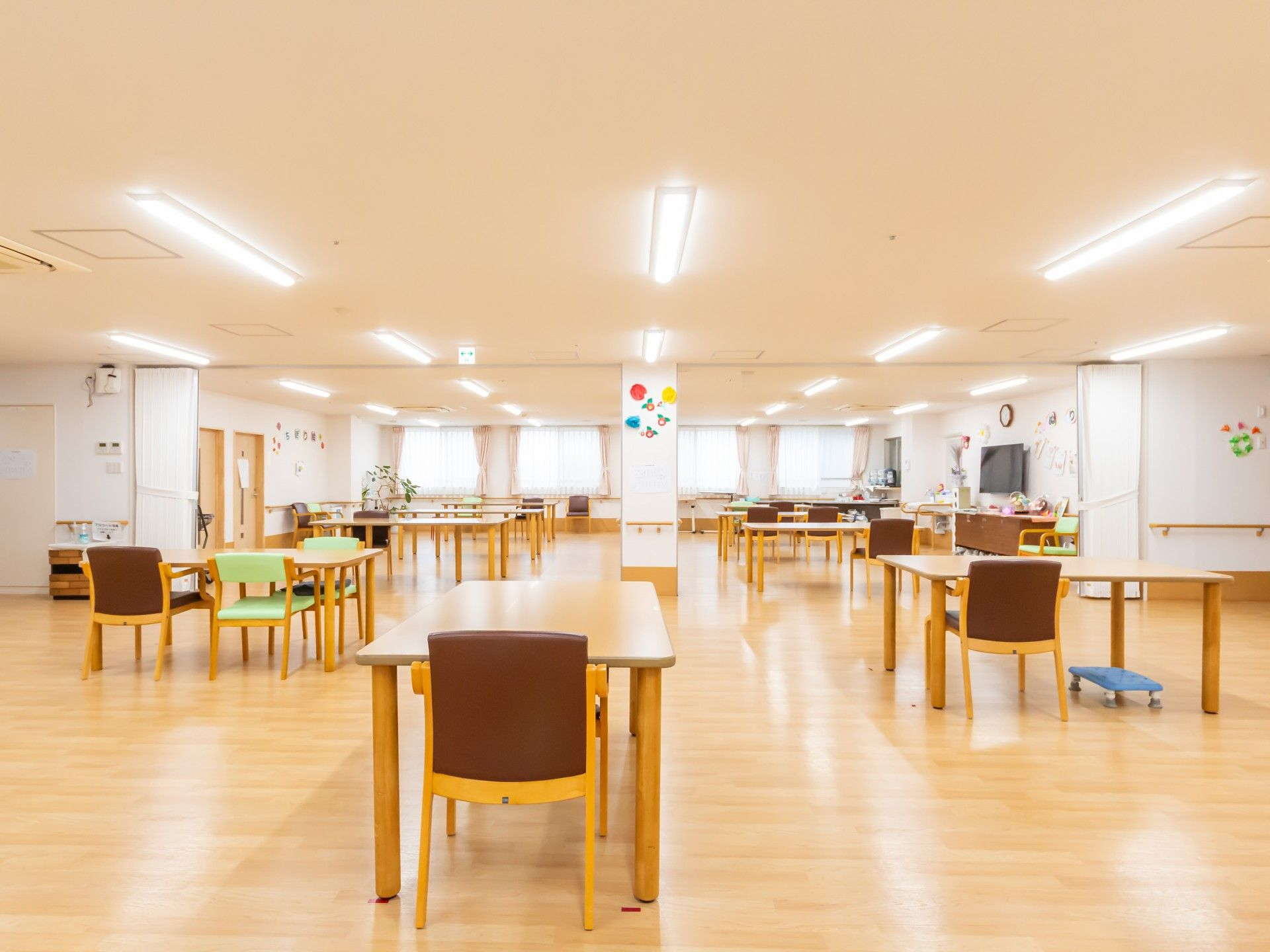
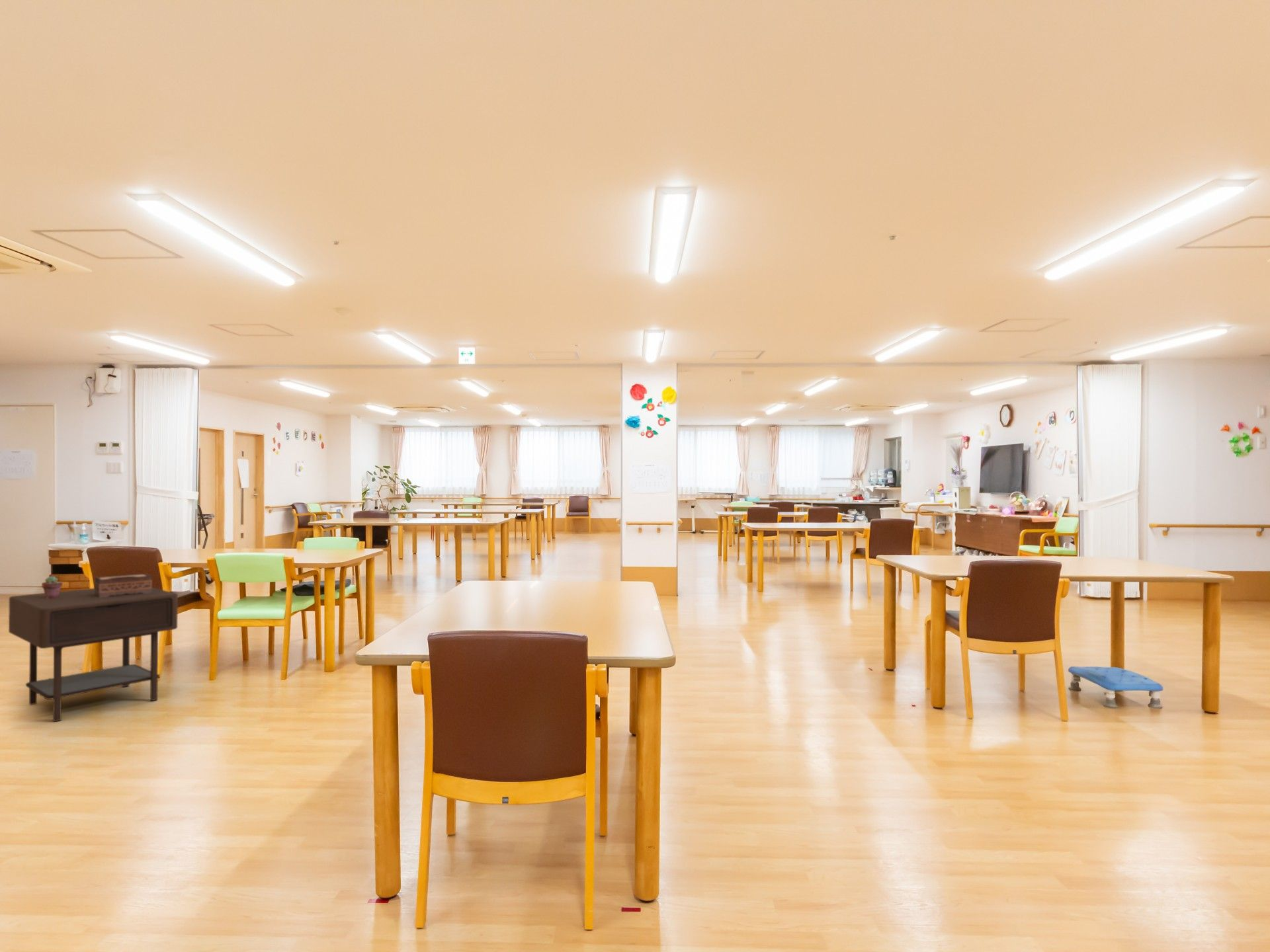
+ tissue box (123, 584)
+ potted succulent (52, 586)
+ side table (95, 643)
